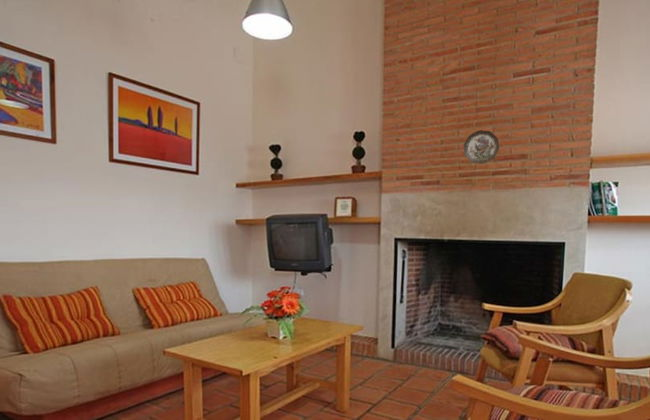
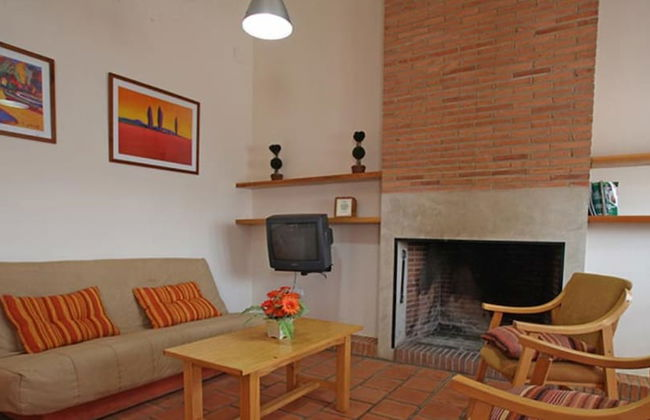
- decorative plate (481, 147)
